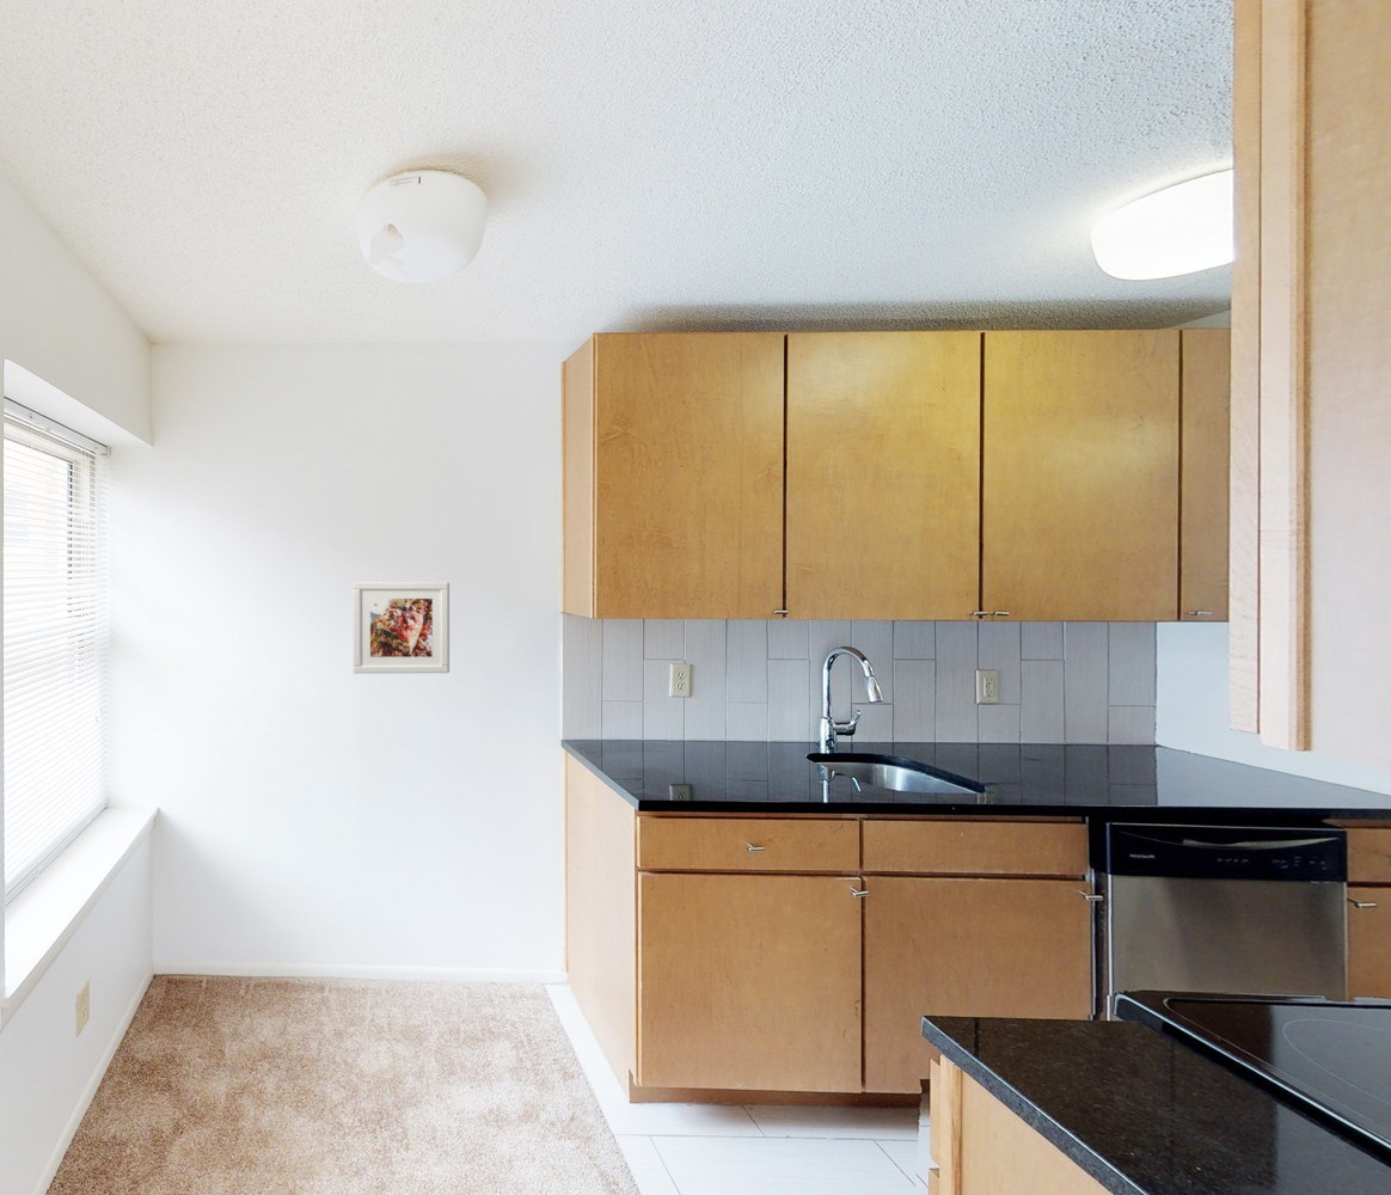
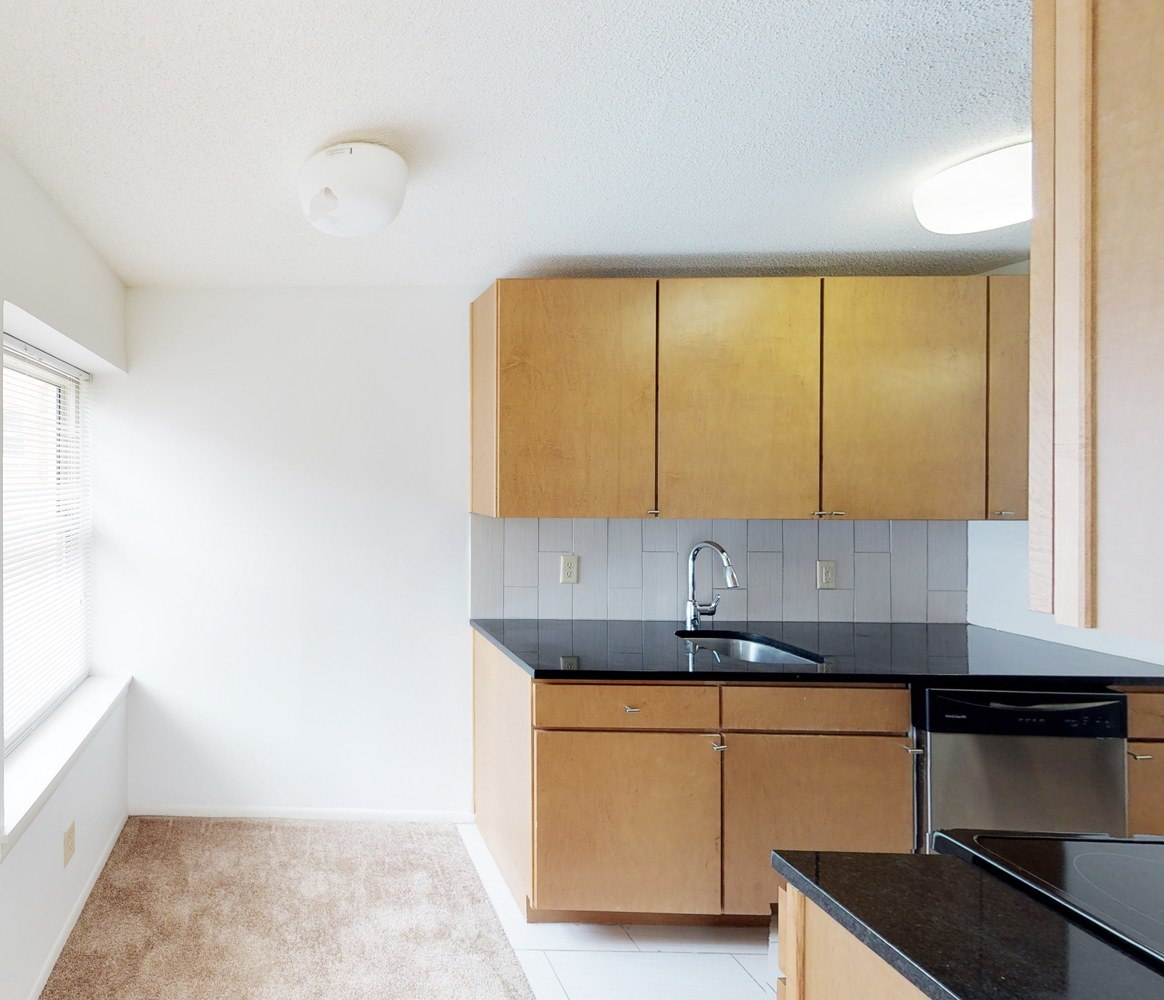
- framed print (402, 627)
